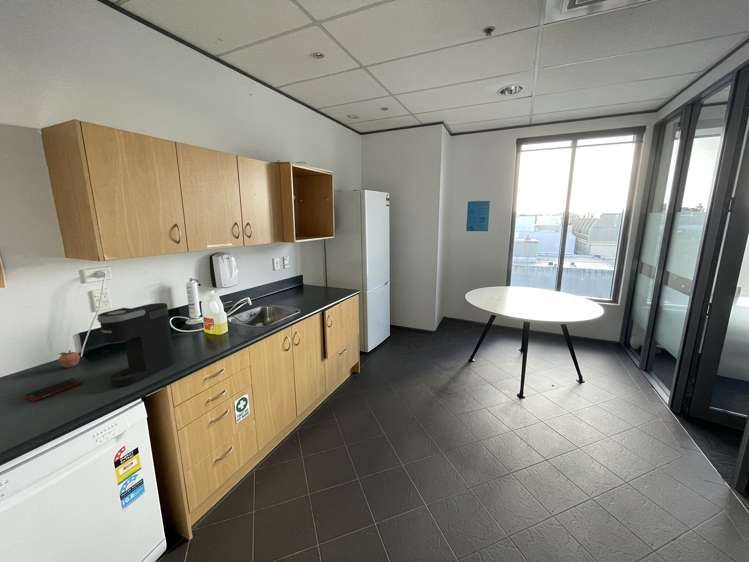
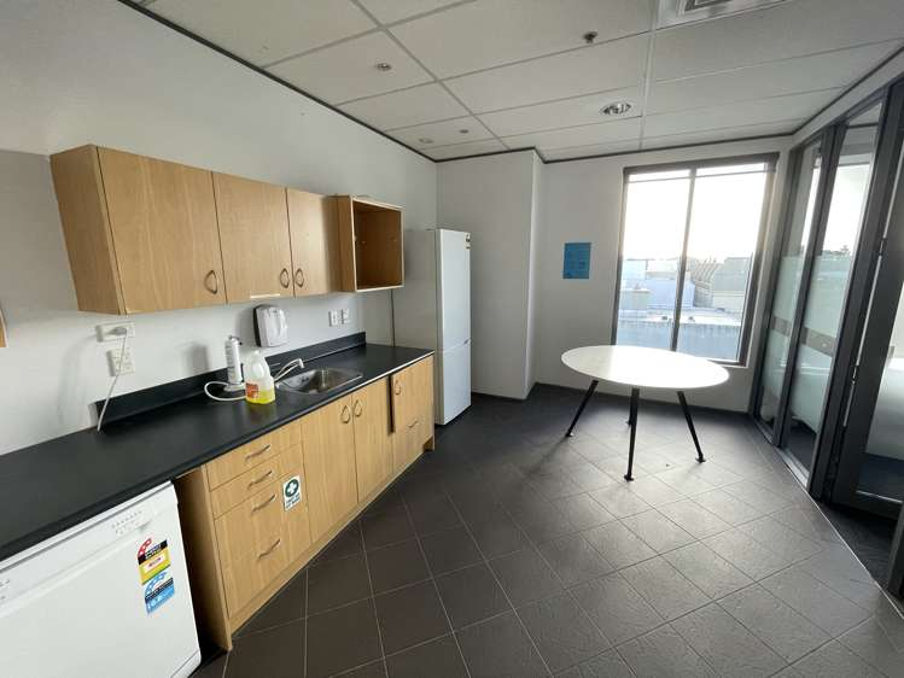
- coffee maker (139, 340)
- cell phone (54, 389)
- fruit (68, 358)
